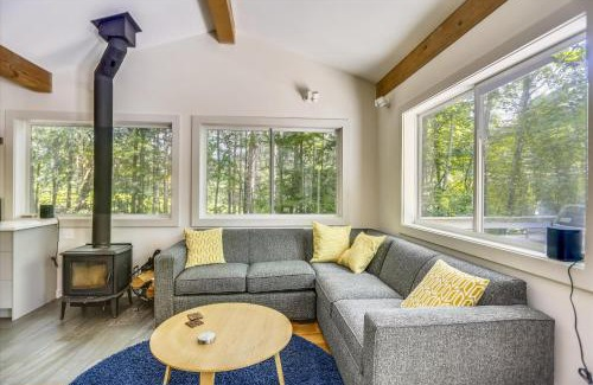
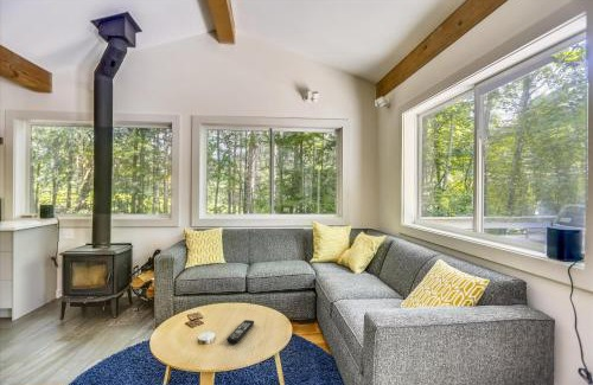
+ remote control (241, 331)
